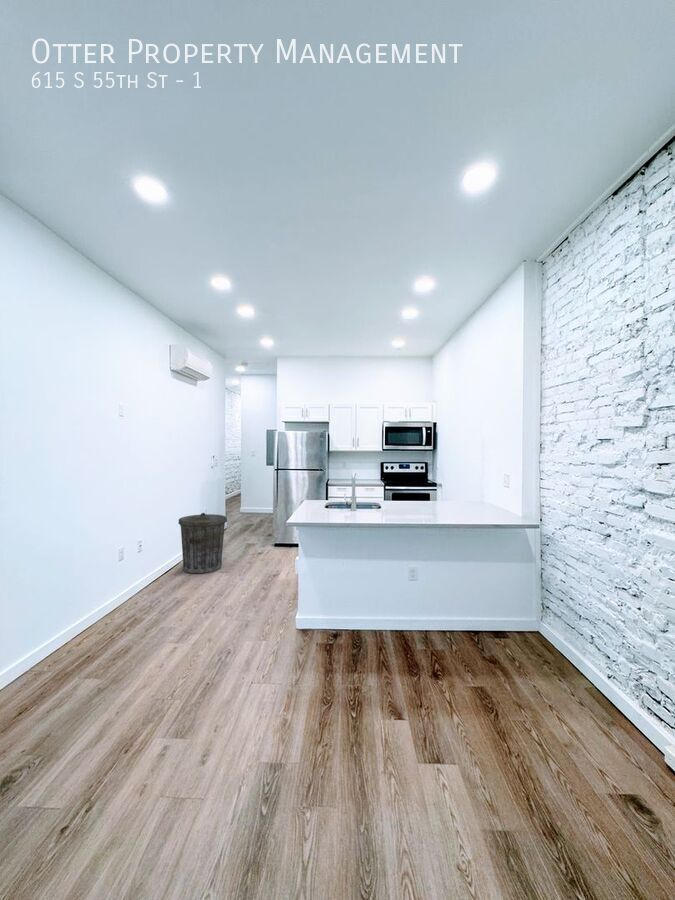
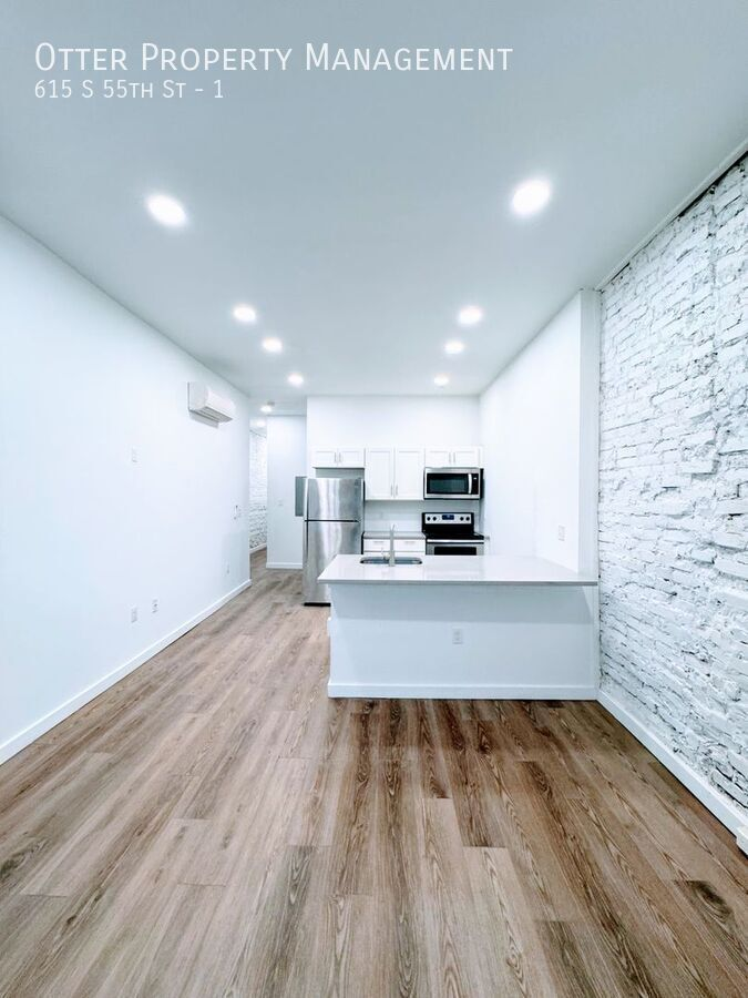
- trash can (202, 540)
